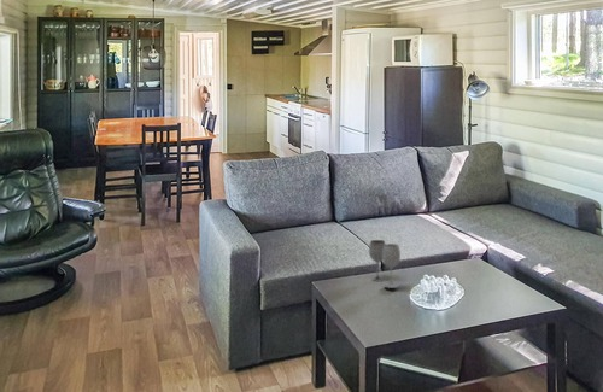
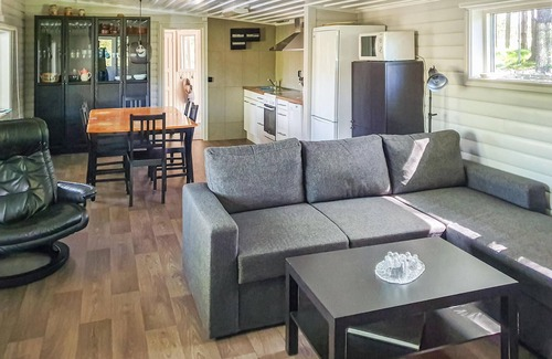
- wineglass (384, 262)
